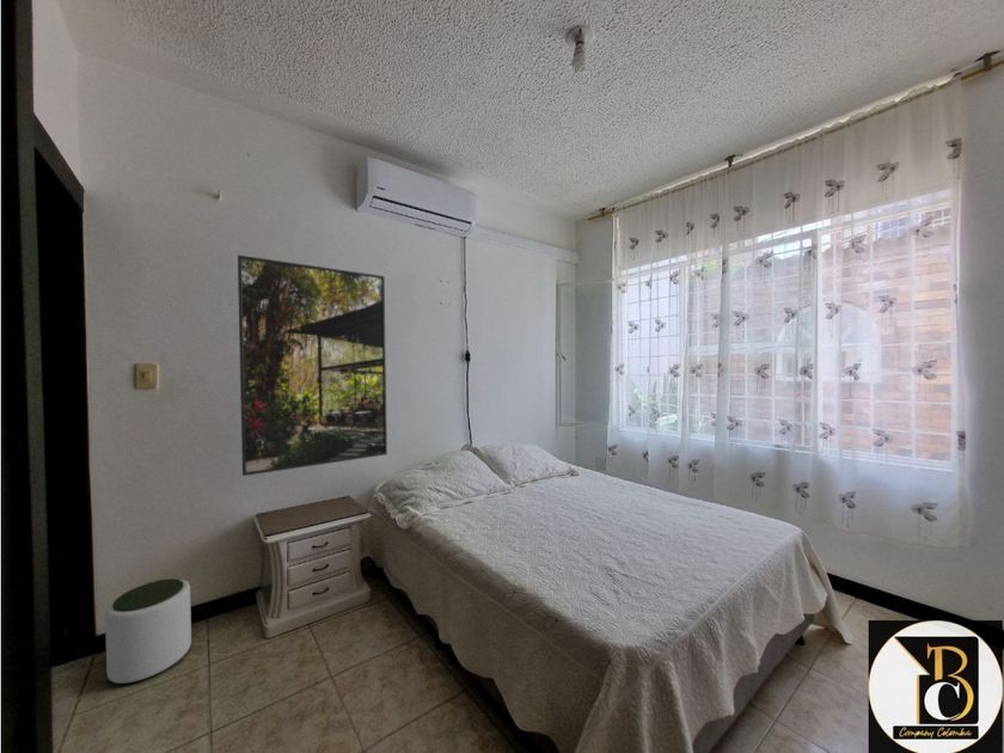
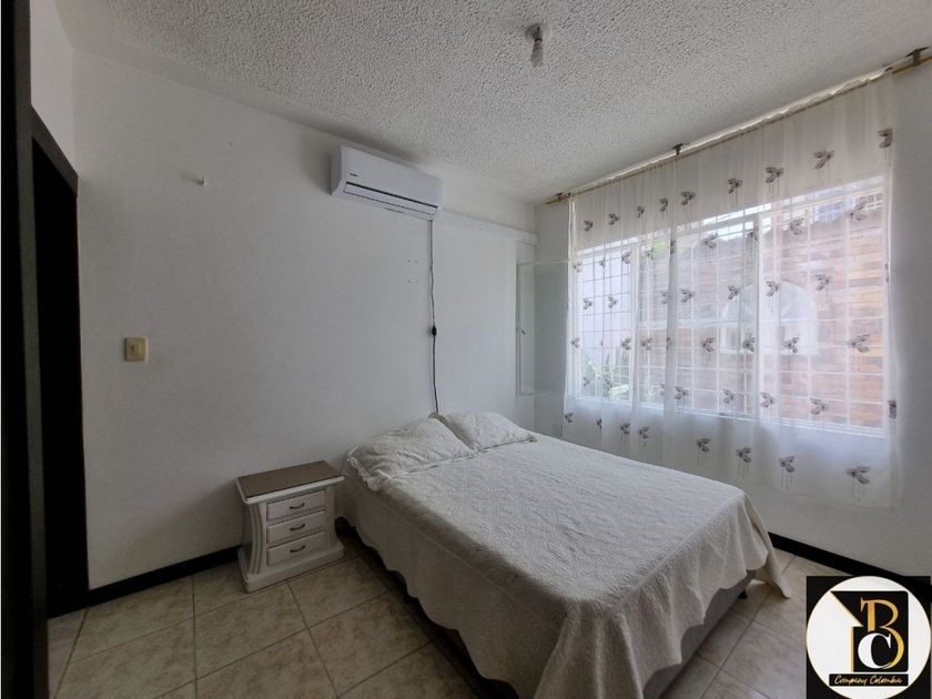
- plant pot (151, 626)
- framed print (320, 366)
